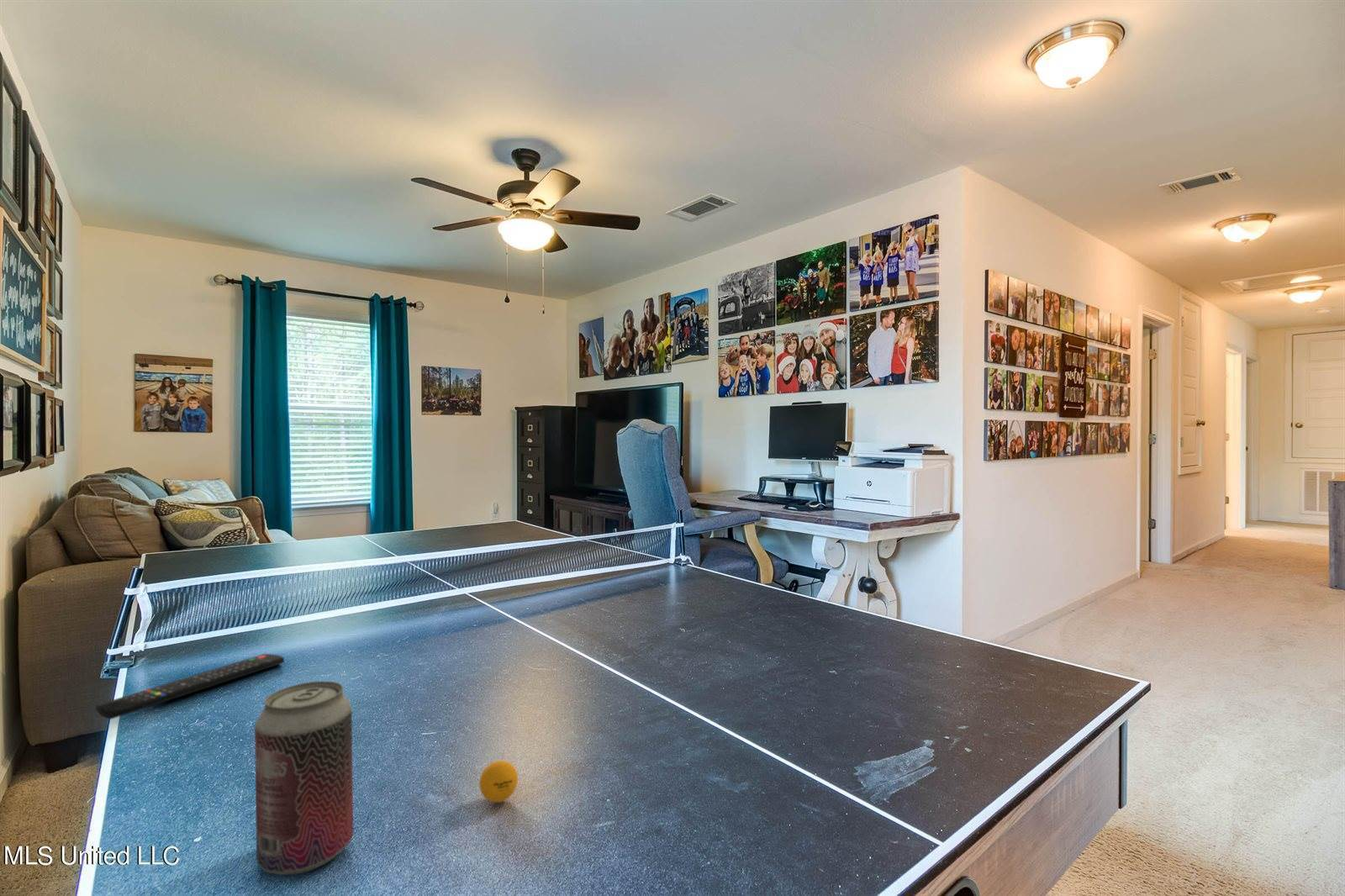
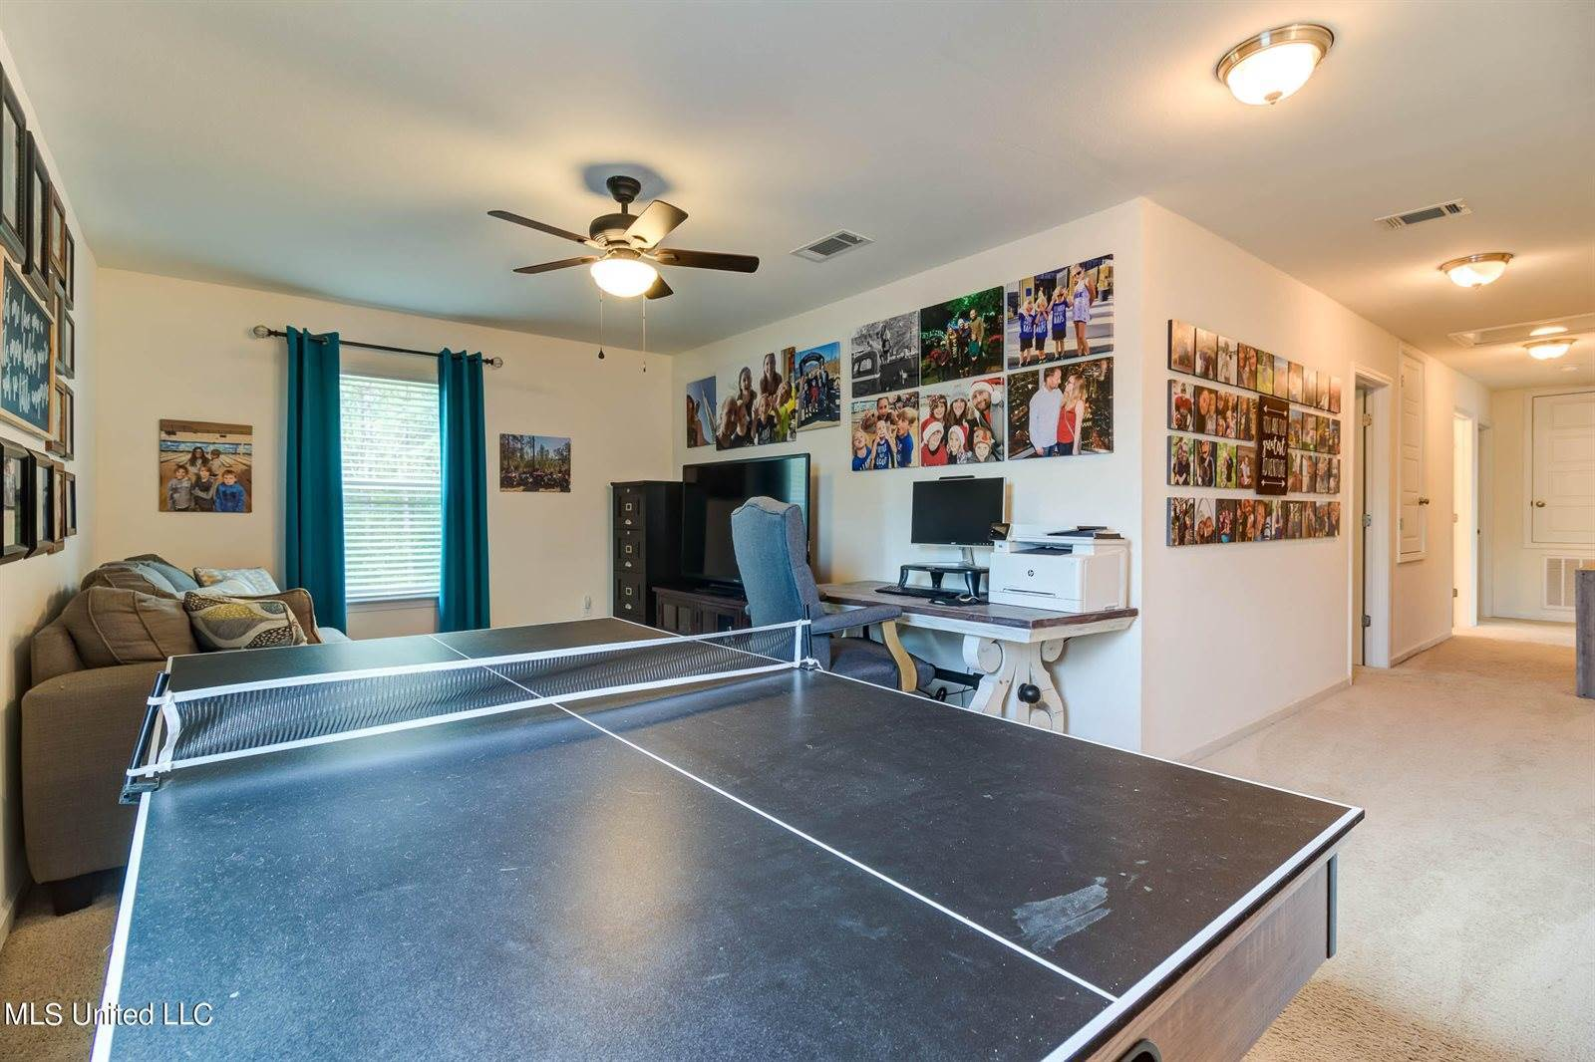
- remote control (201, 683)
- ping-pong ball (498, 781)
- beverage can (305, 772)
